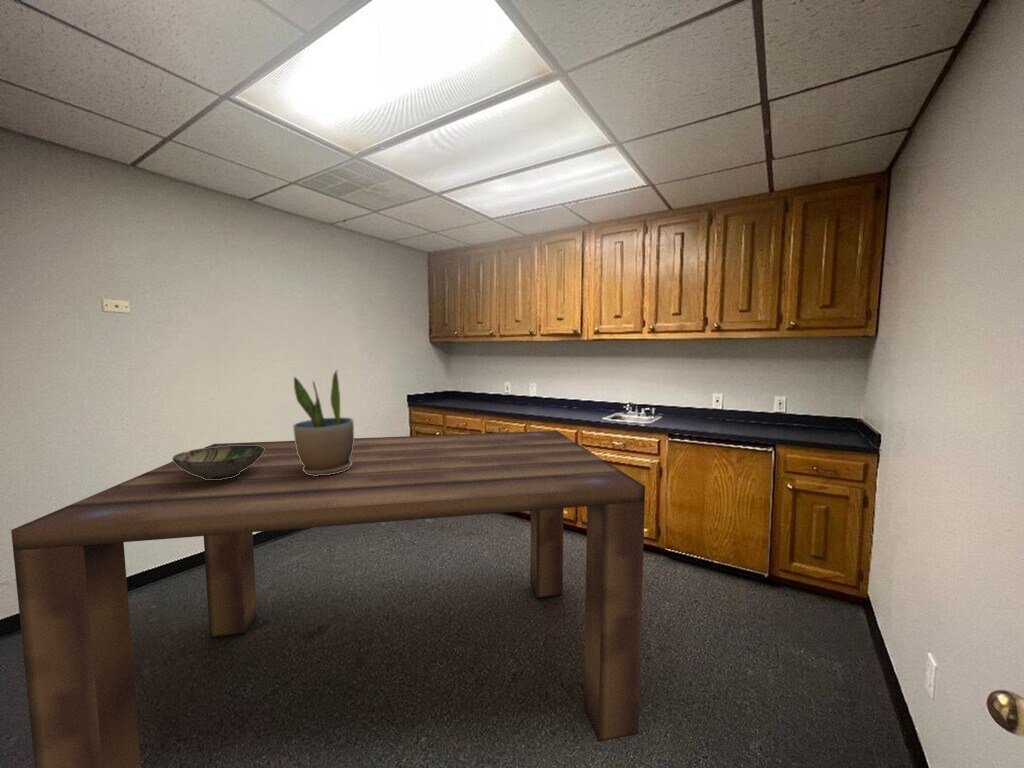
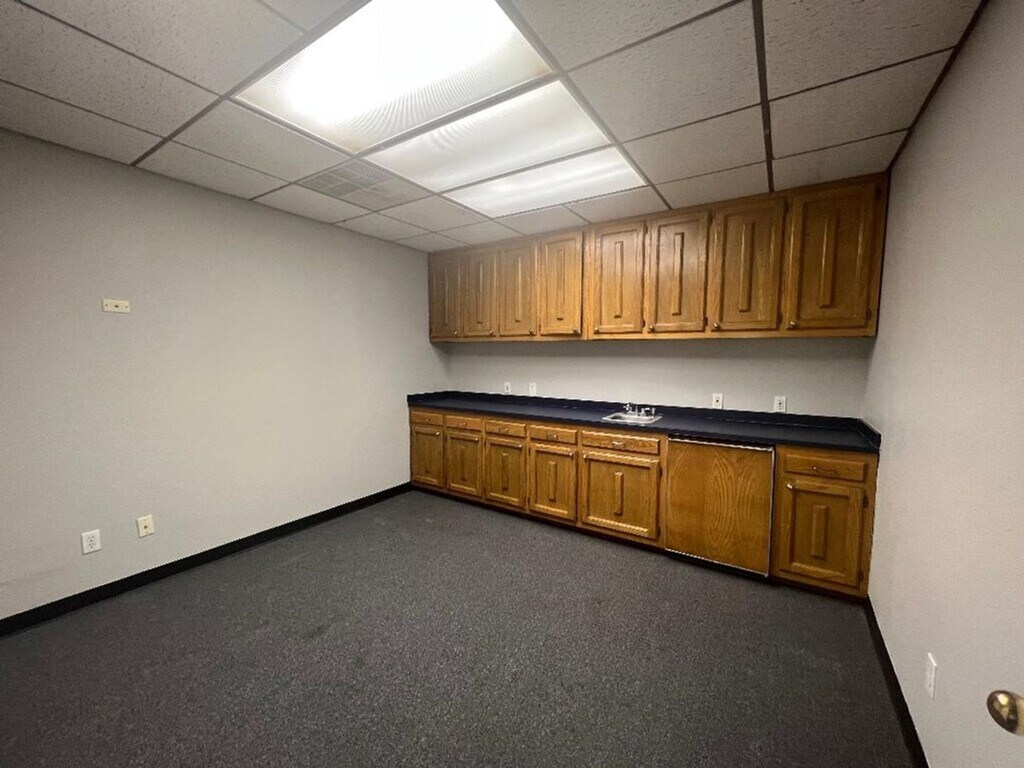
- dining table (390, 521)
- potted plant (324, 419)
- bowl (221, 463)
